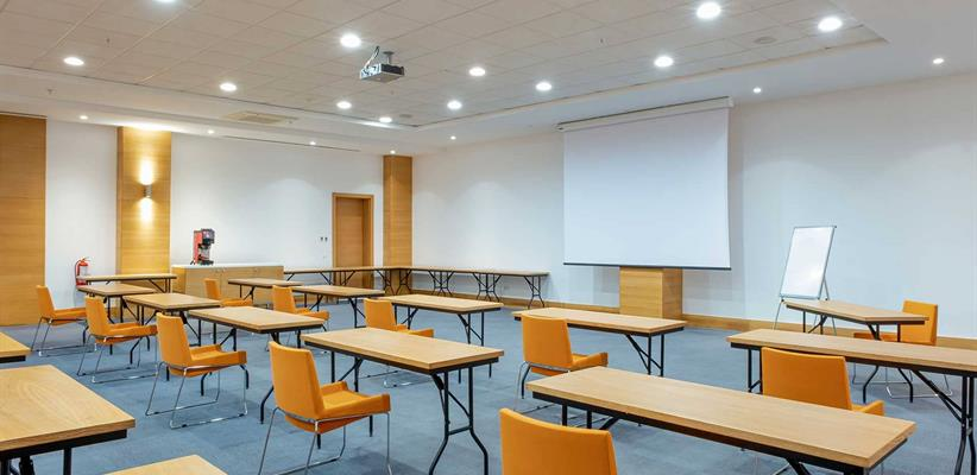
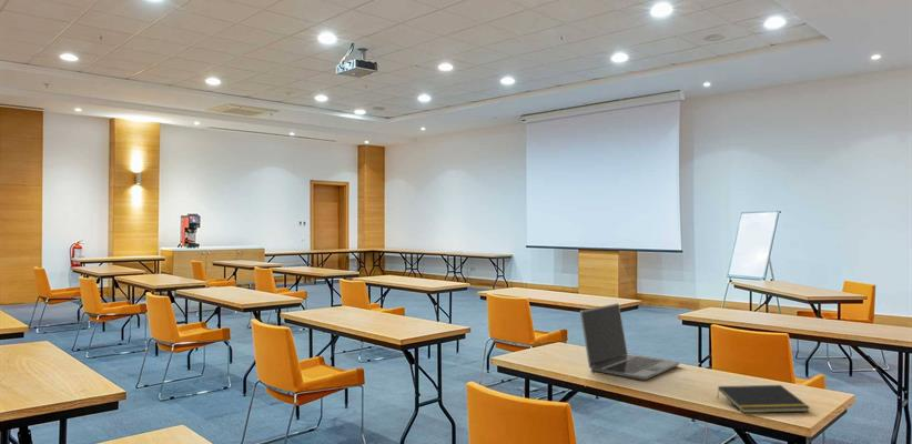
+ laptop (625, 340)
+ notepad (762, 397)
